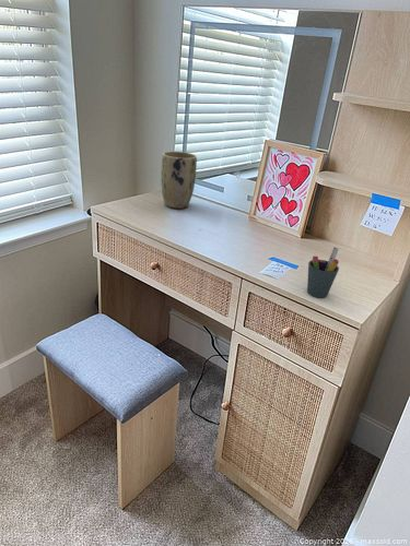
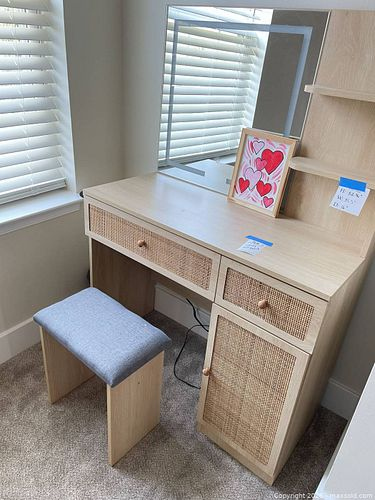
- pen holder (323, 272)
- plant pot (177, 180)
